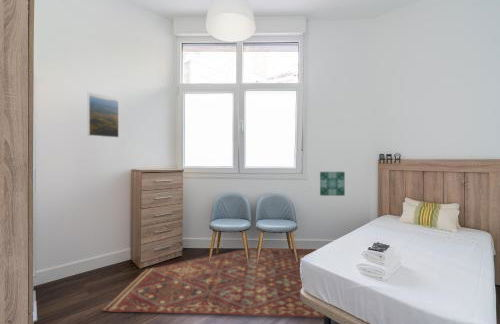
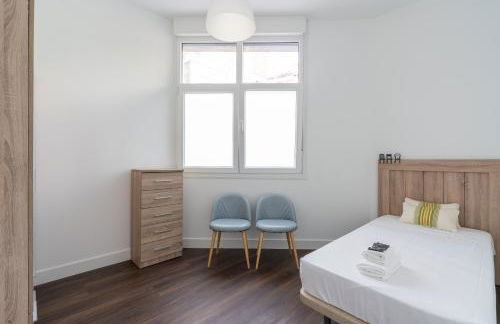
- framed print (103, 115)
- rug (250, 271)
- wall art (332, 183)
